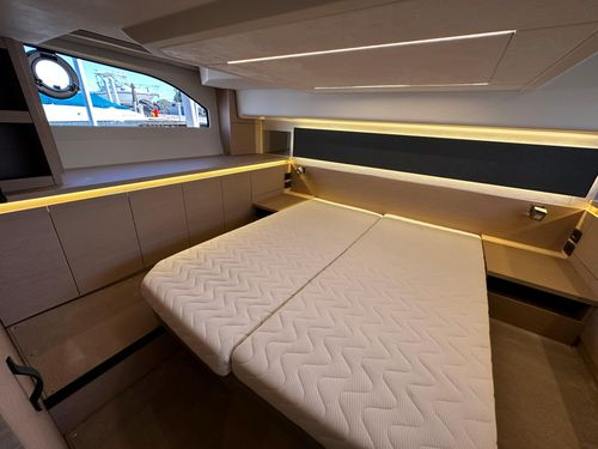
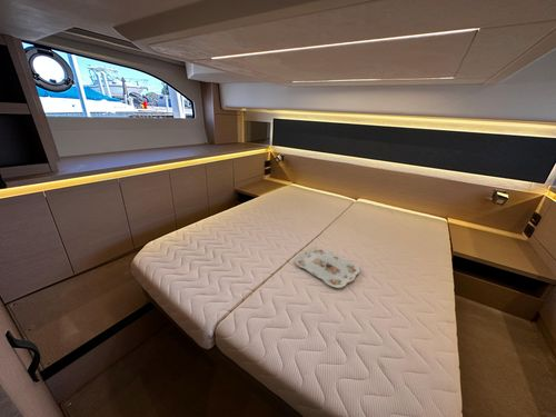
+ serving tray (326, 265)
